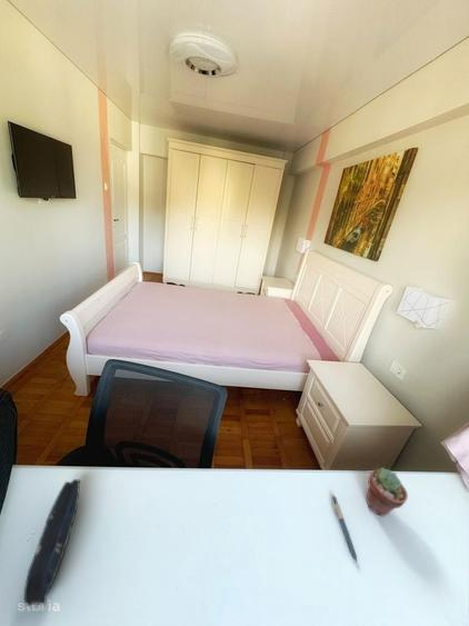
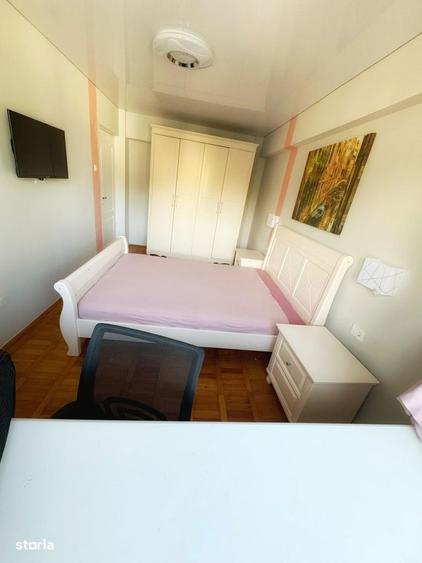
- potted succulent (385, 490)
- pencil case (56, 534)
- pen (342, 525)
